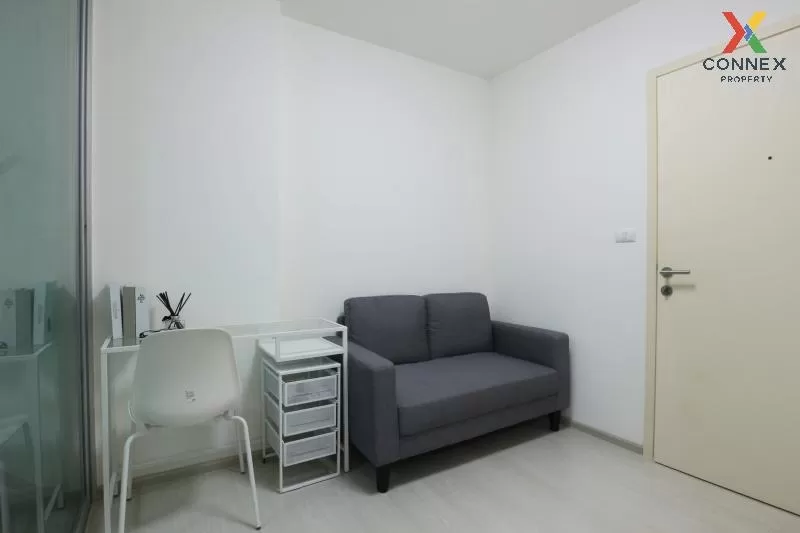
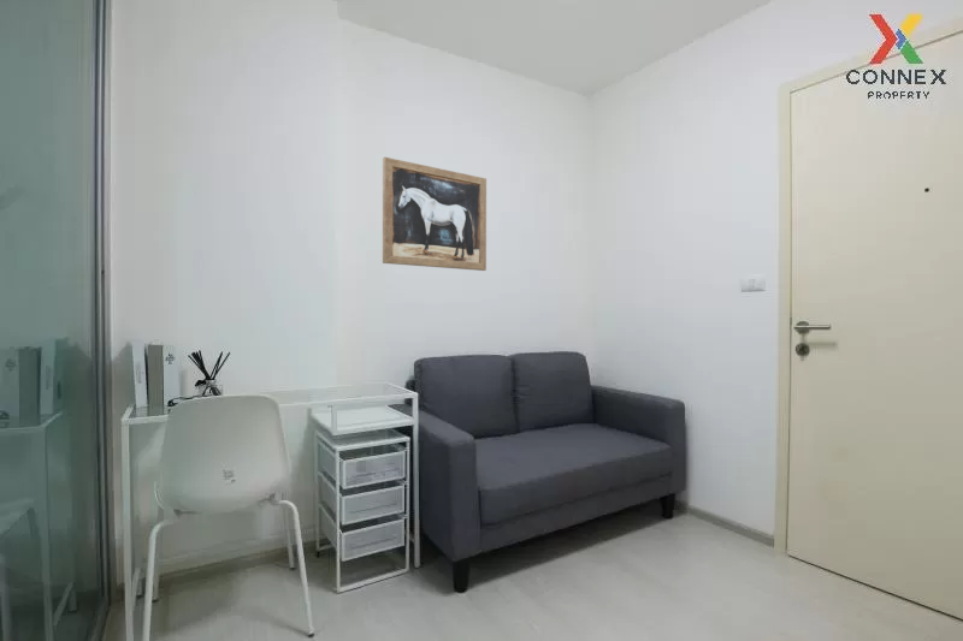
+ wall art (437, 218)
